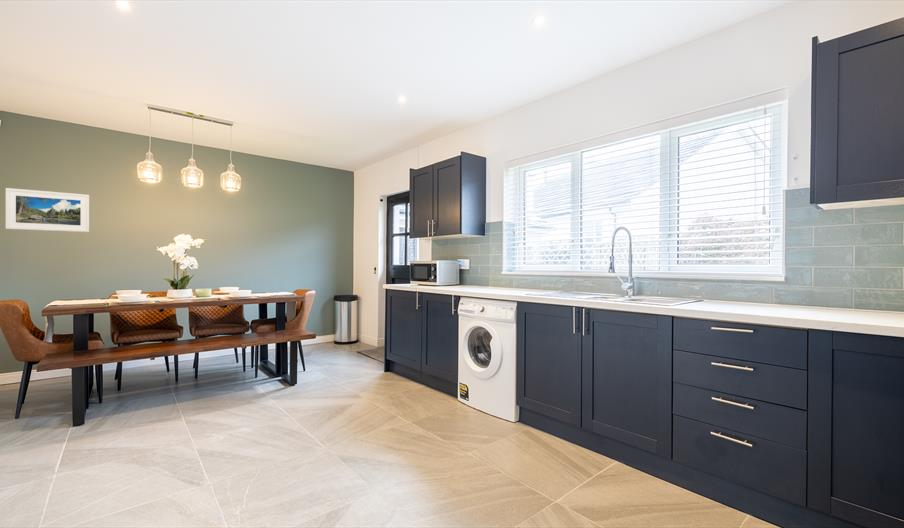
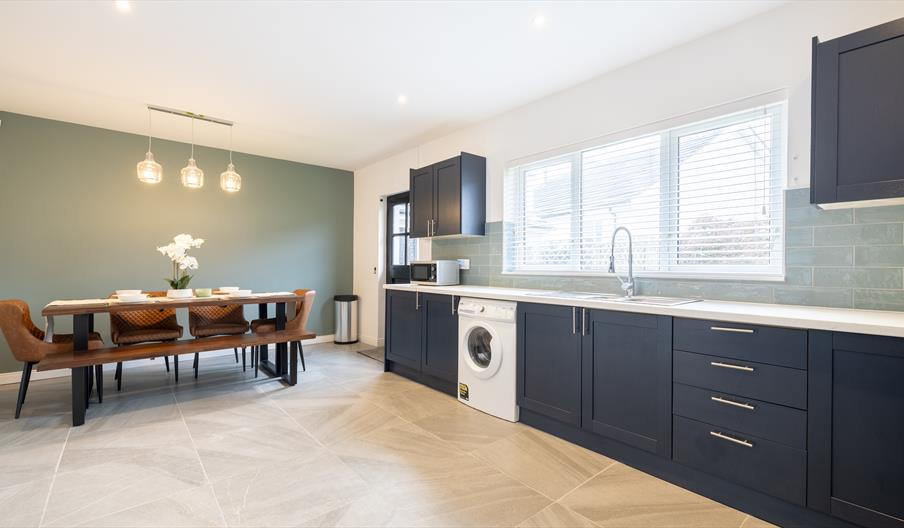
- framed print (49, 211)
